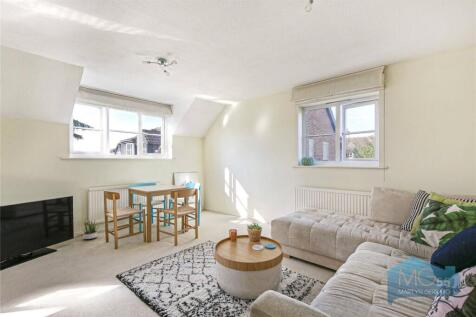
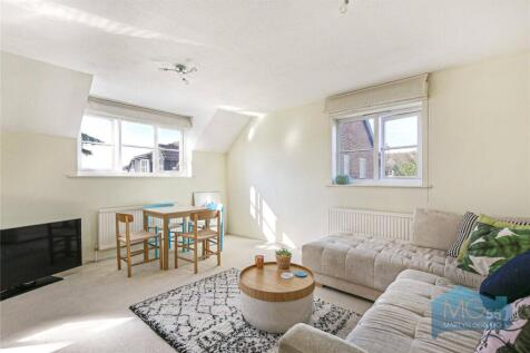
- potted plant (90, 228)
